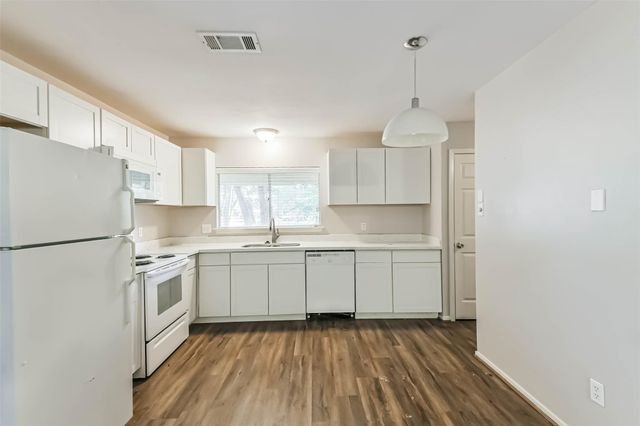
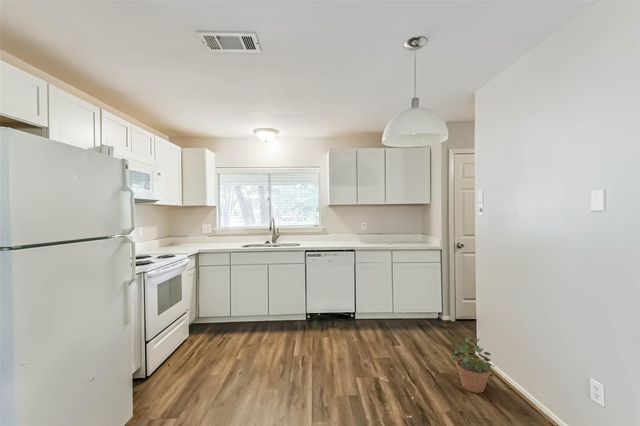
+ potted plant (471, 363)
